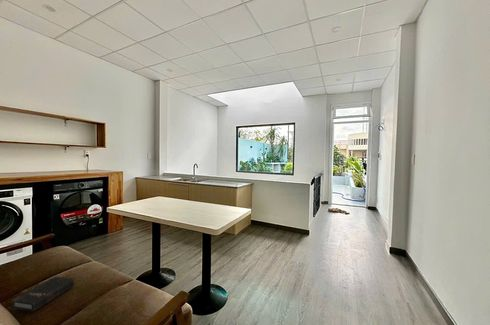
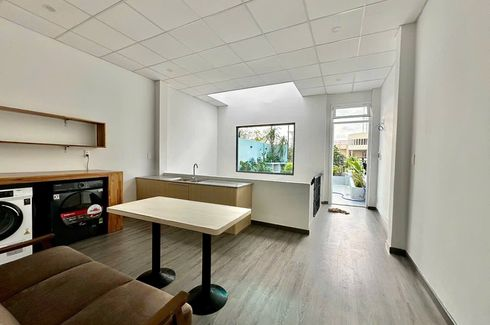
- hardback book (45, 292)
